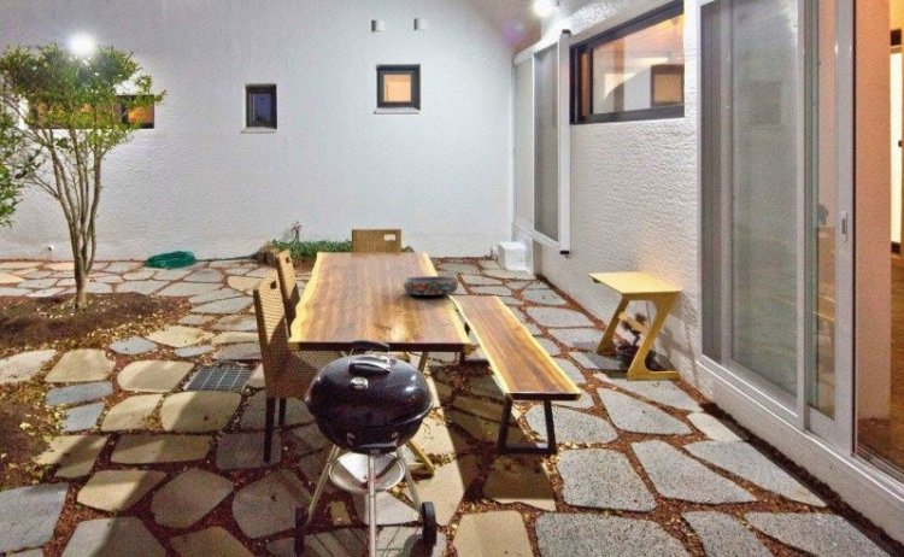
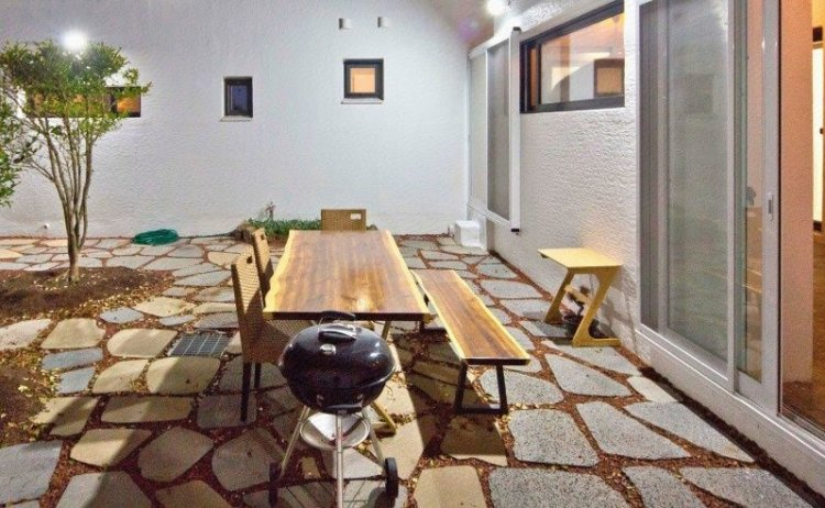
- bowl (430, 285)
